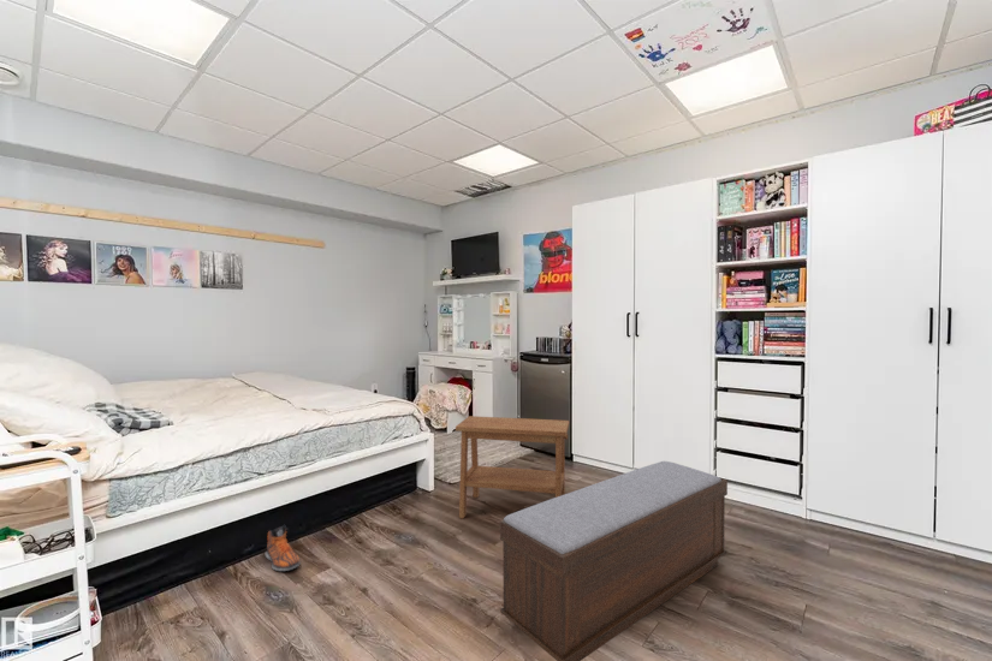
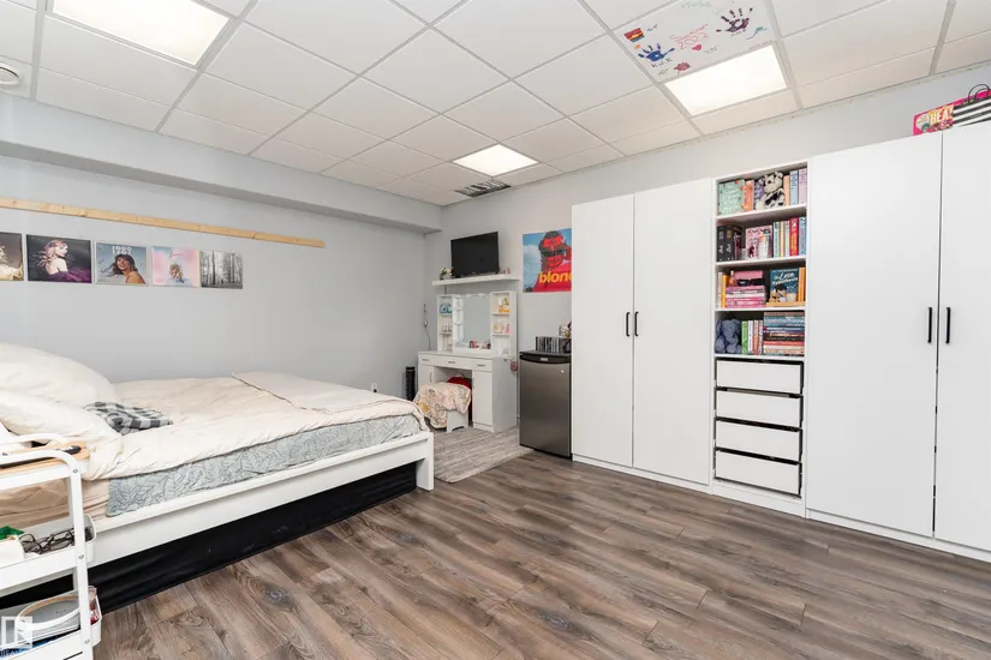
- sneaker (280, 546)
- bench (624, 540)
- side table (513, 469)
